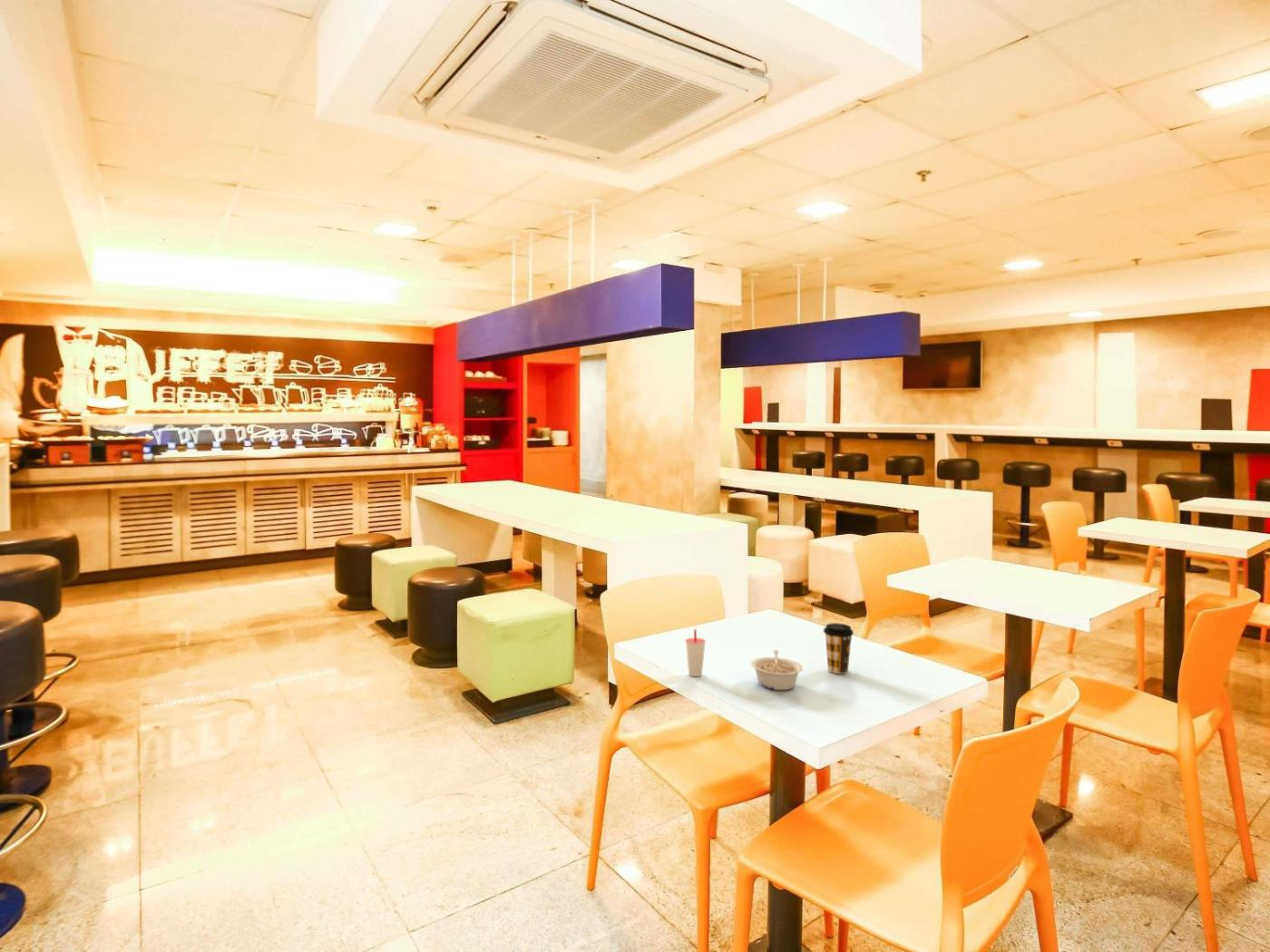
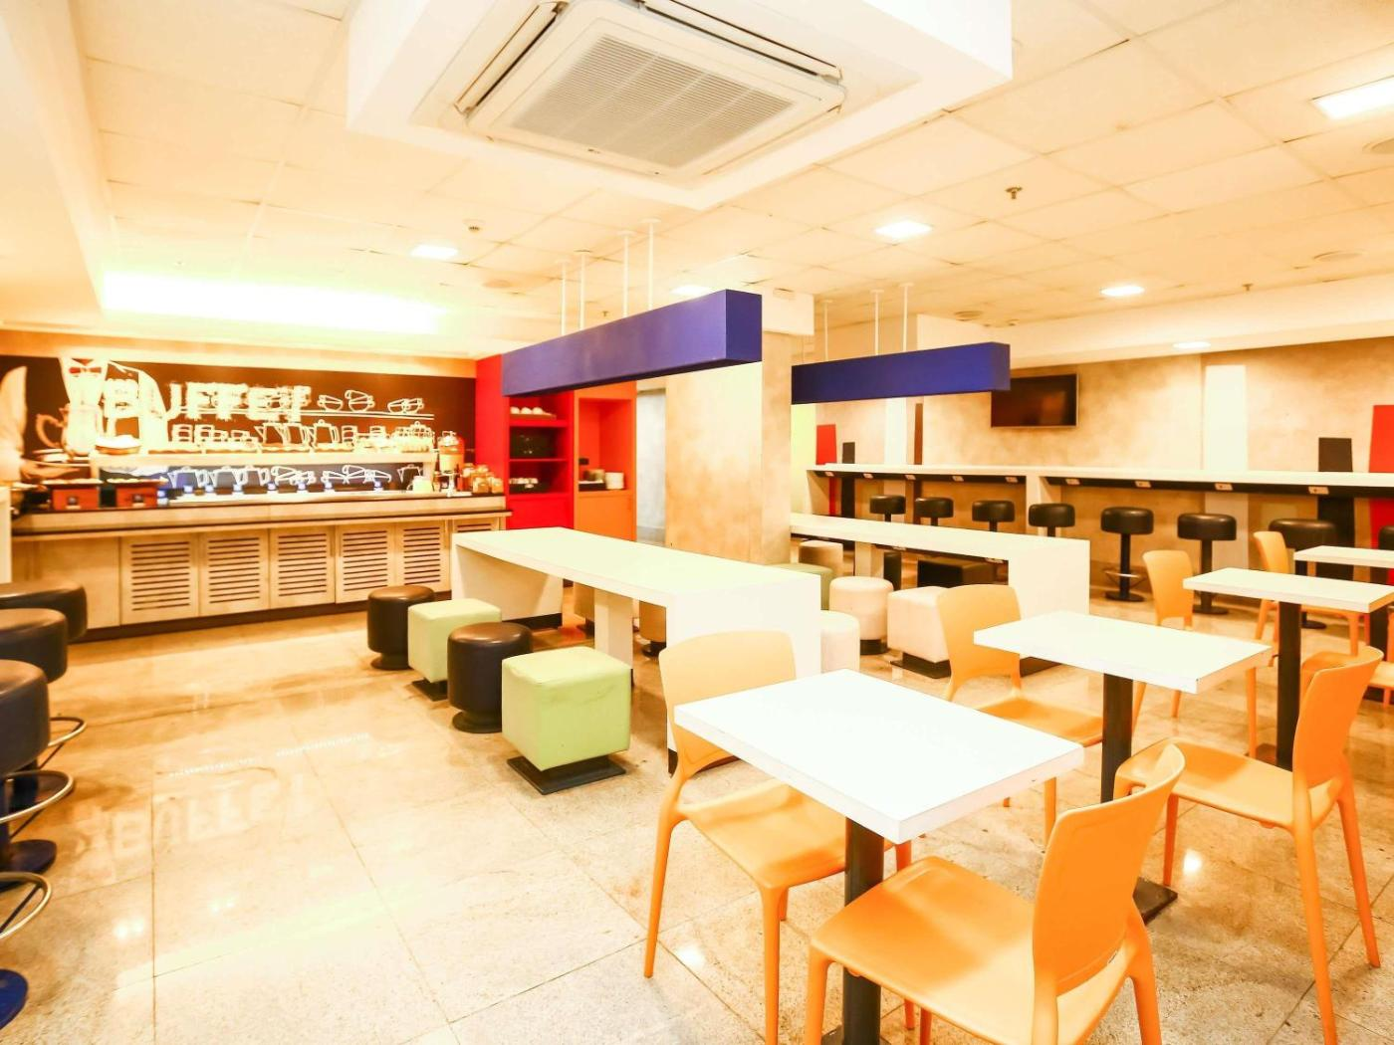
- coffee cup (837, 648)
- cup (695, 651)
- legume (775, 672)
